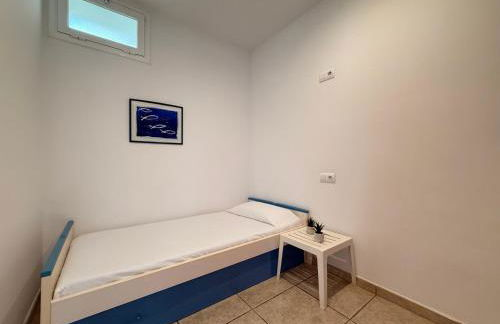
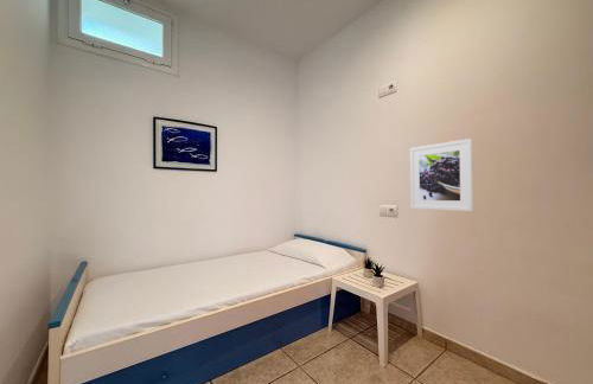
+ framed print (438, 177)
